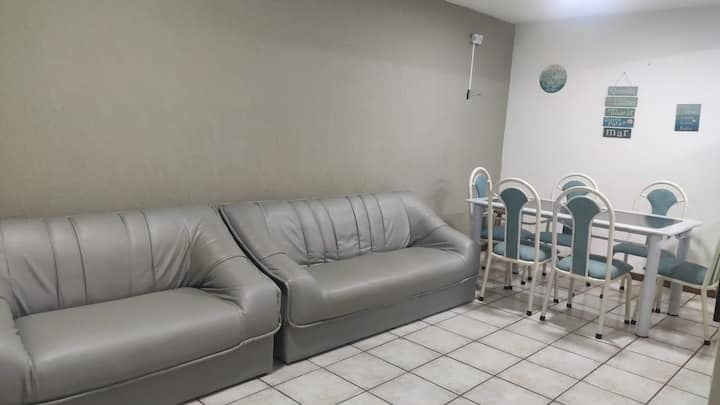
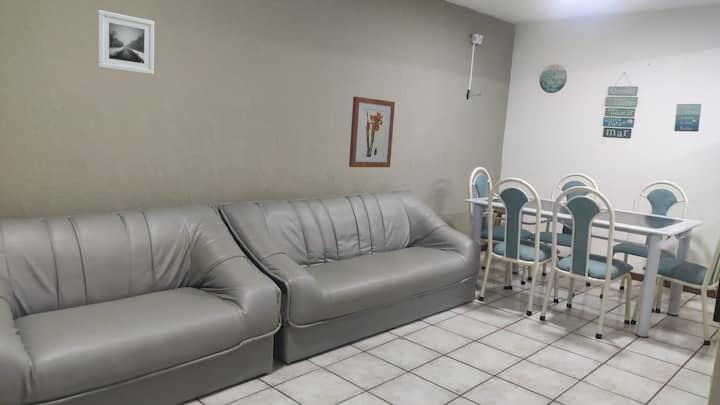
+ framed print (126, 43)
+ wall art (372, 133)
